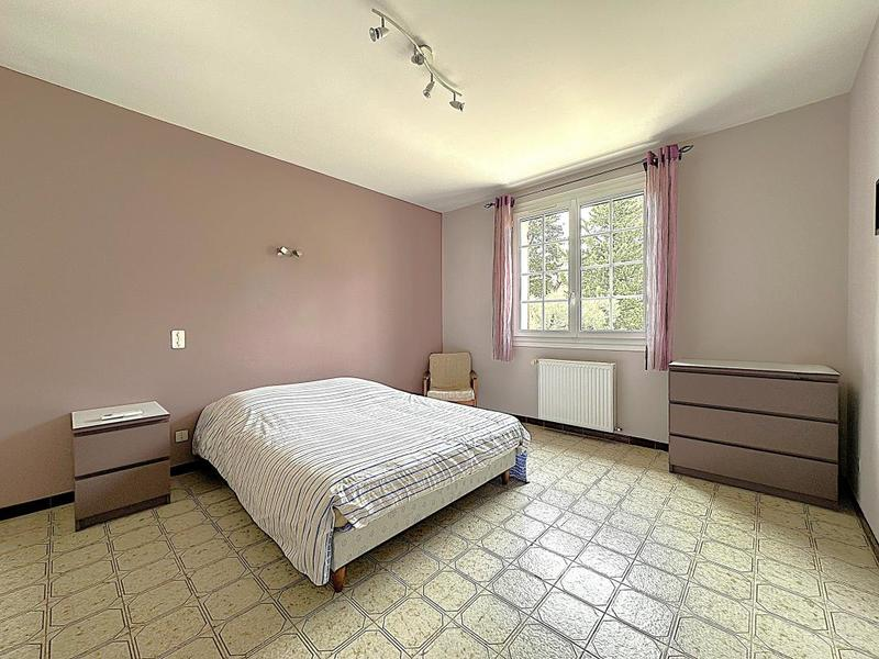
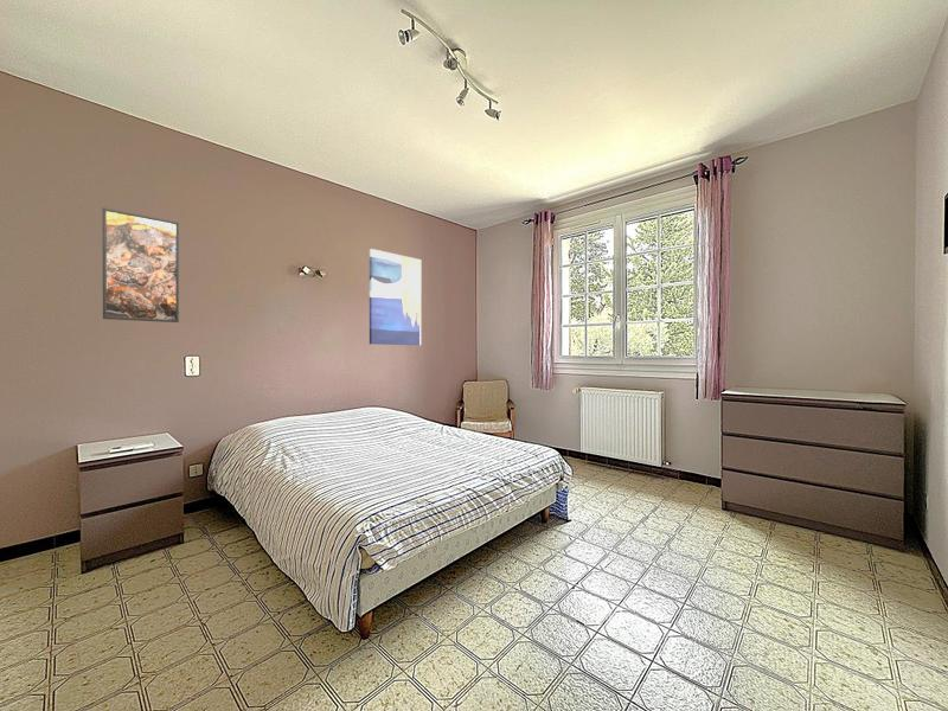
+ wall art (396, 300)
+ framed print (142, 268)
